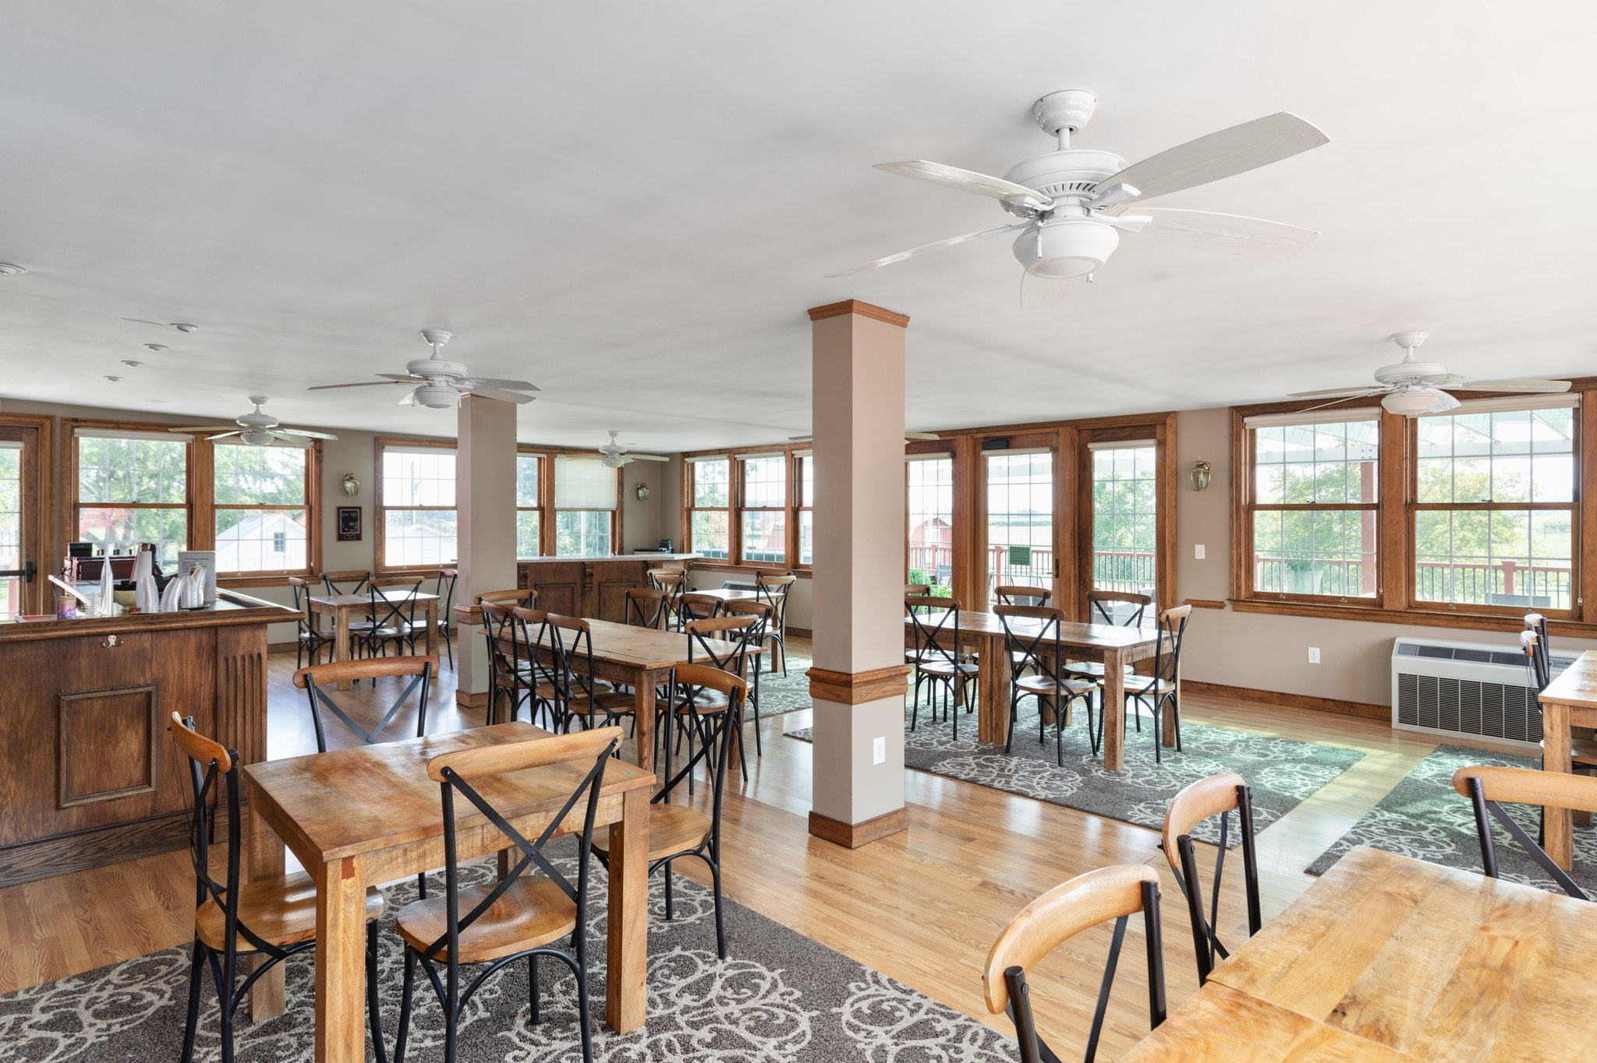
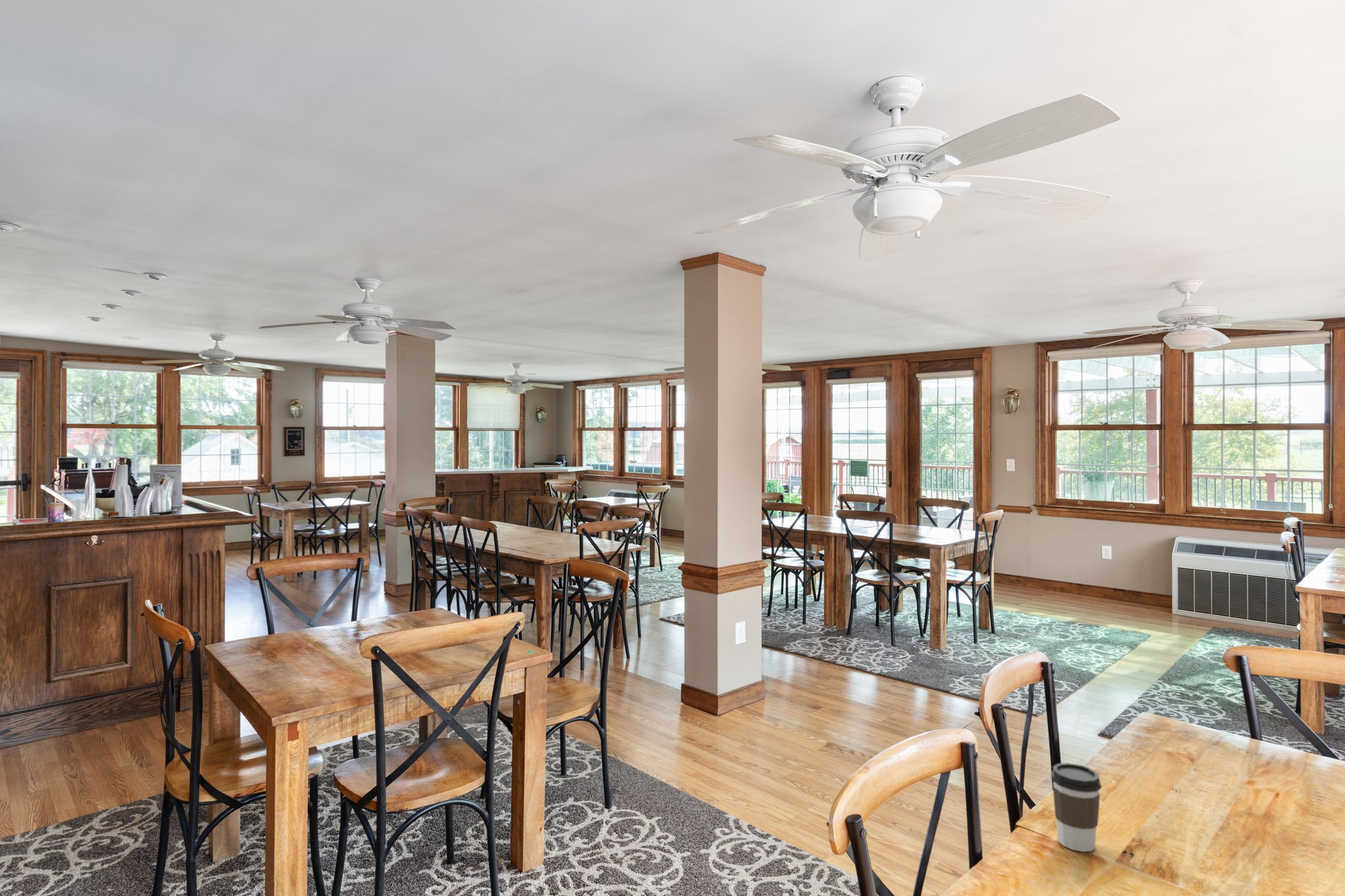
+ coffee cup (1076, 807)
